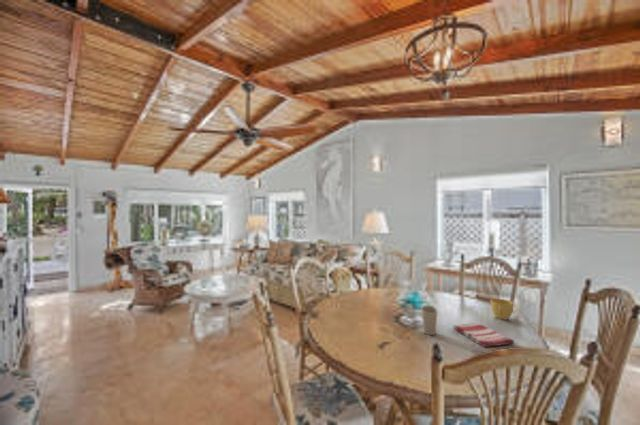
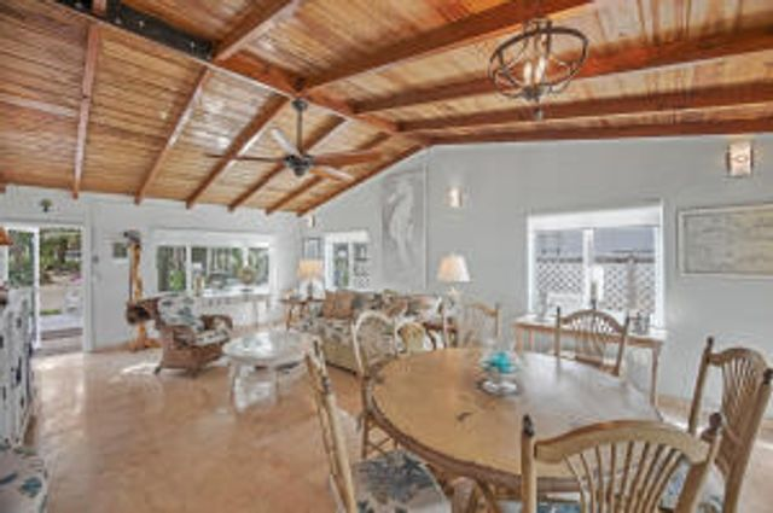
- cup (429, 320)
- cup (501, 310)
- dish towel (481, 333)
